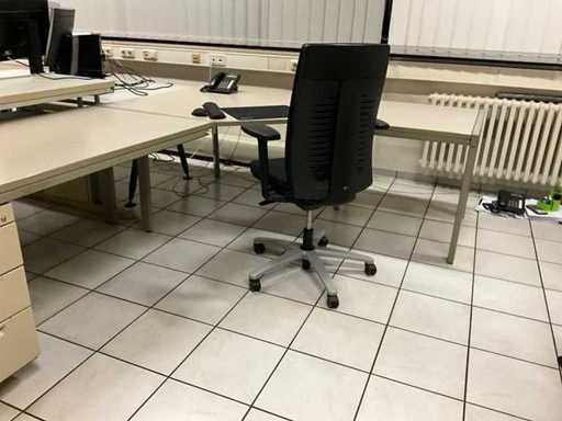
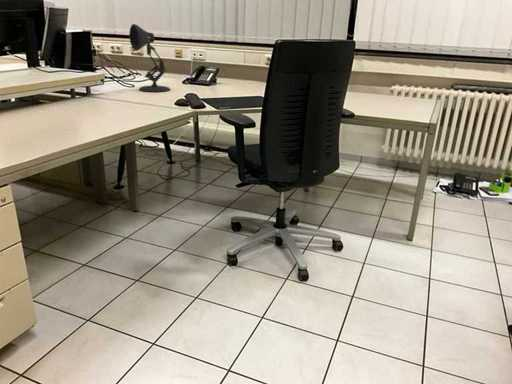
+ desk lamp (151, 57)
